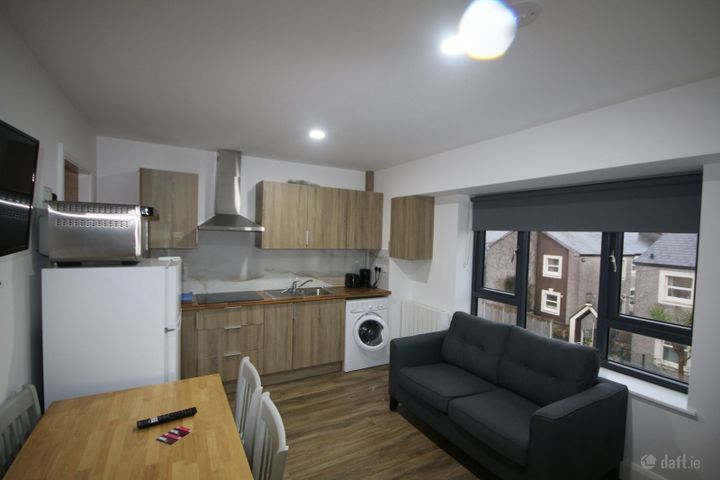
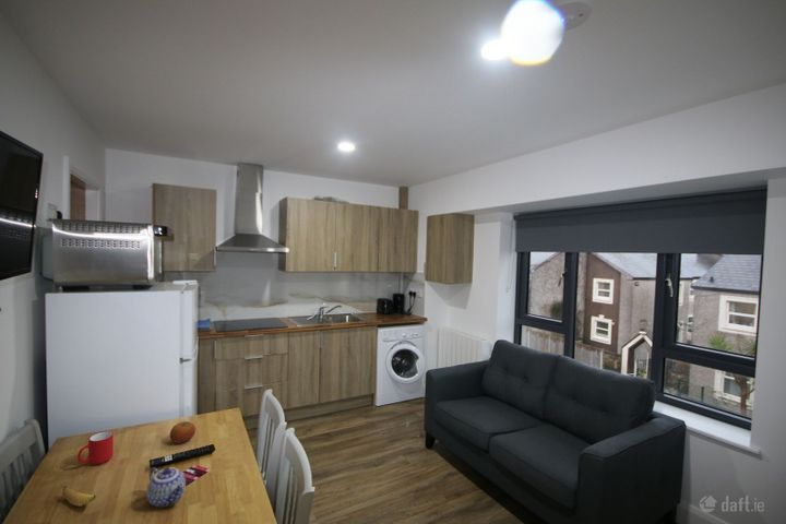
+ teapot (166, 484)
+ banana (79, 496)
+ cup (95, 450)
+ fruit (182, 431)
